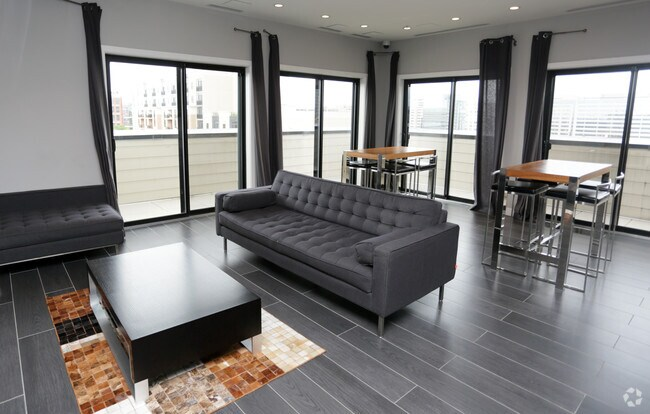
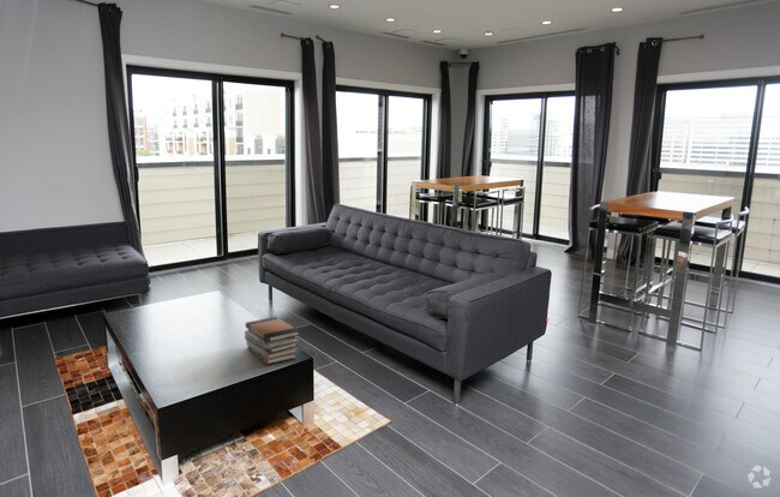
+ book stack (271, 339)
